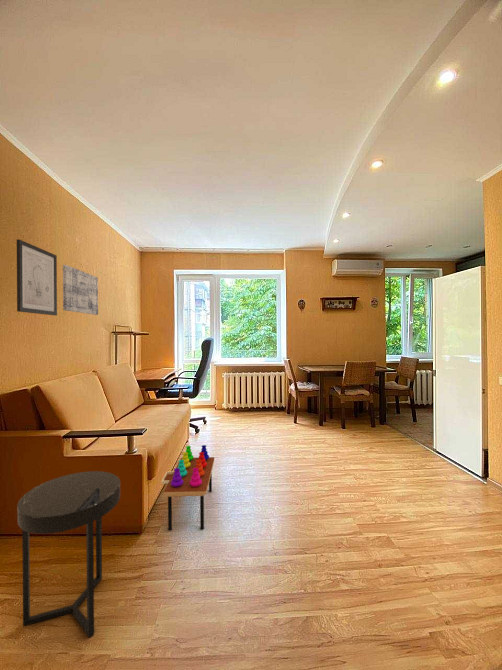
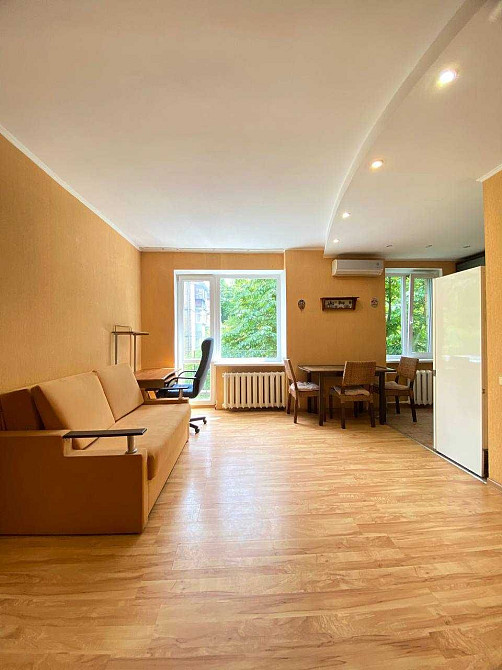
- stacking toy (187, 482)
- wall art (82, 292)
- wall art (38, 280)
- side table (87, 550)
